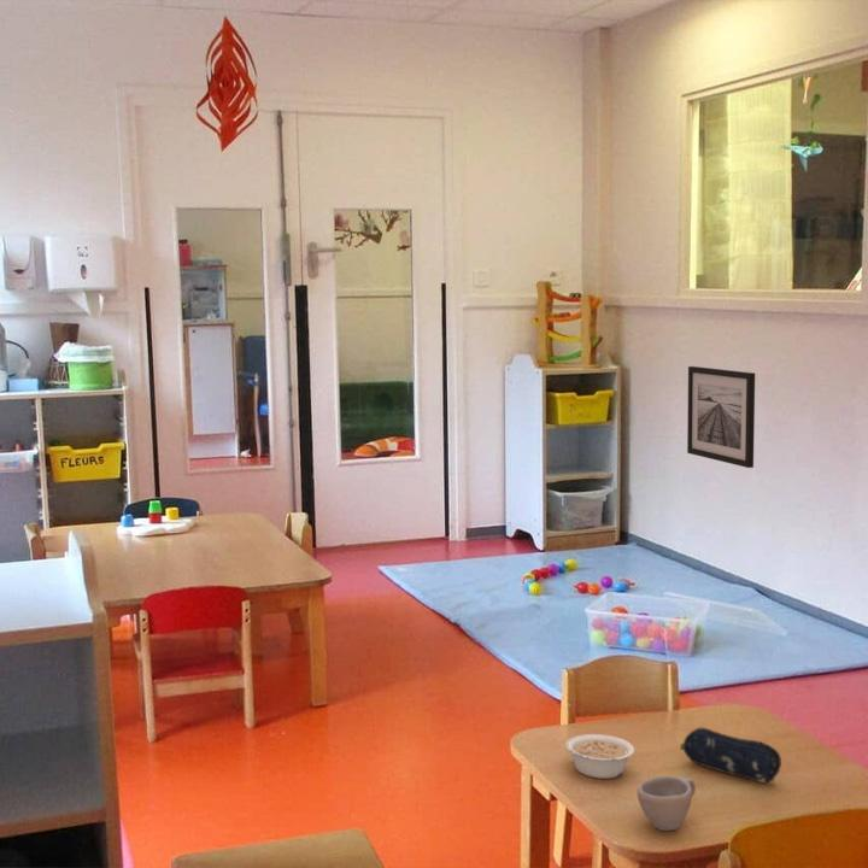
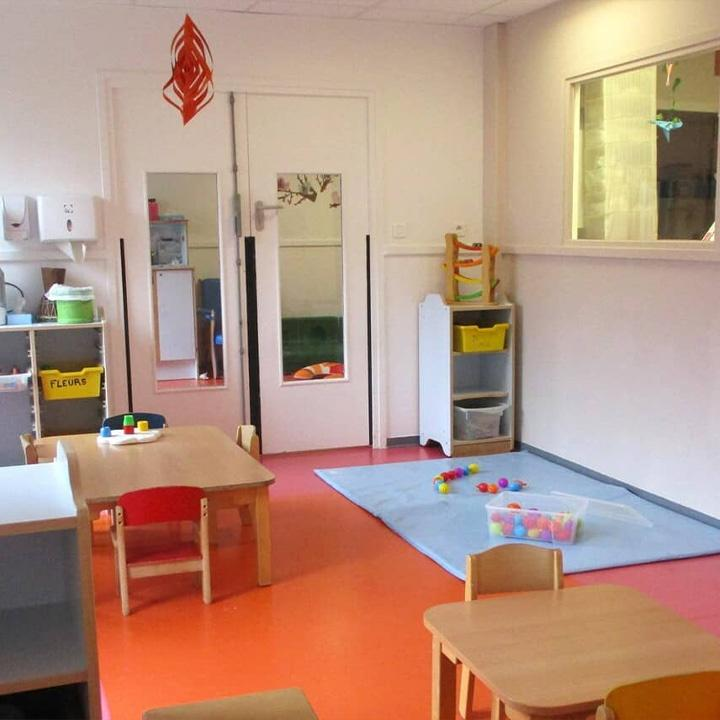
- cup (669, 803)
- pencil case (731, 755)
- legume (602, 756)
- wall art (719, 415)
